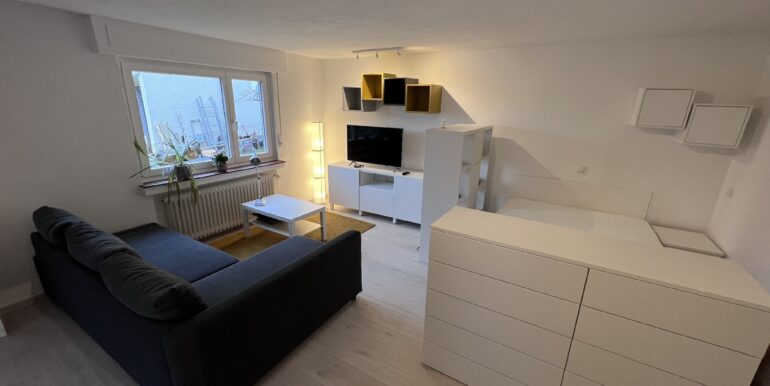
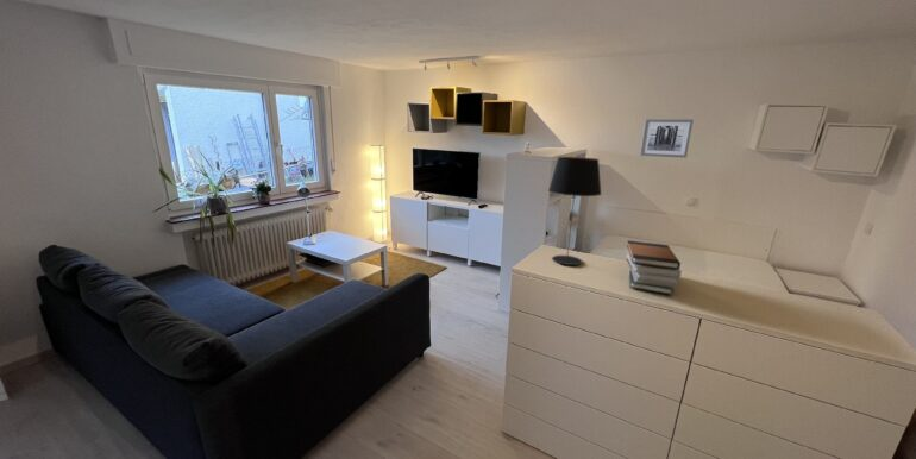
+ table lamp (572, 209)
+ wall art (665, 138)
+ book stack (650, 265)
